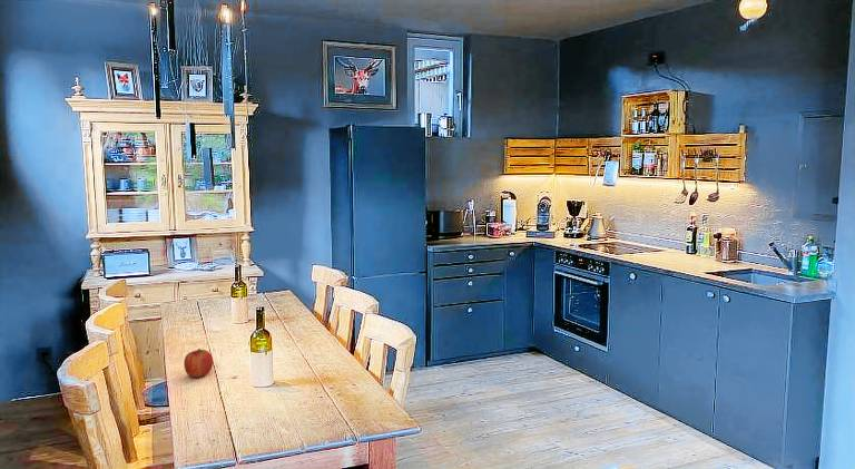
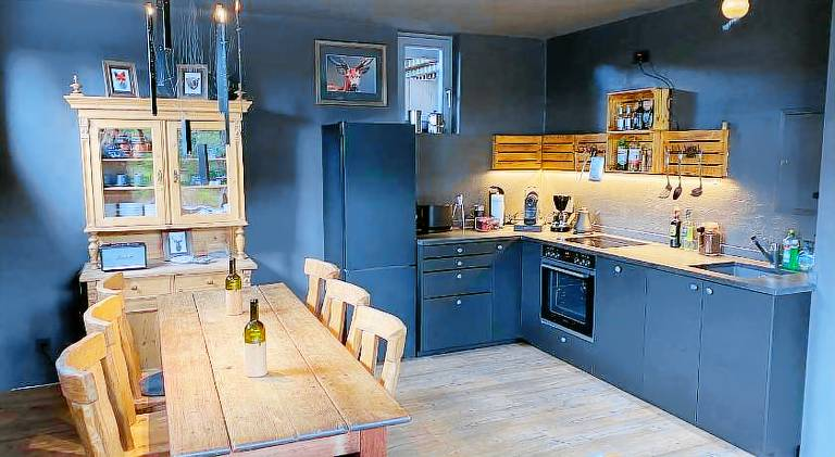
- fruit (198, 361)
